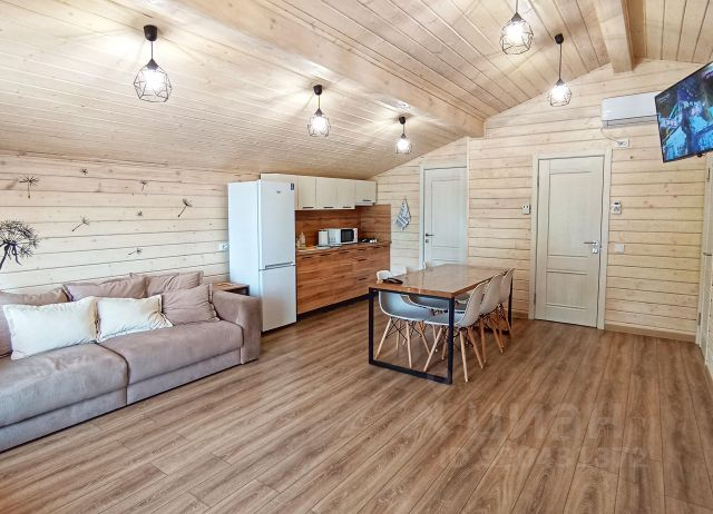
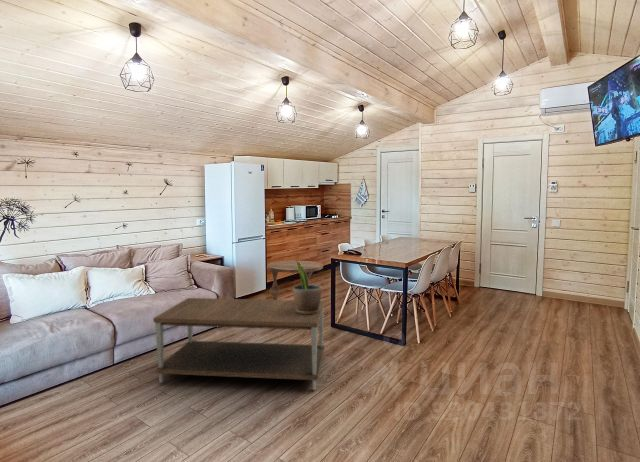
+ coffee table (246, 343)
+ potted plant (307, 285)
+ side table (299, 284)
